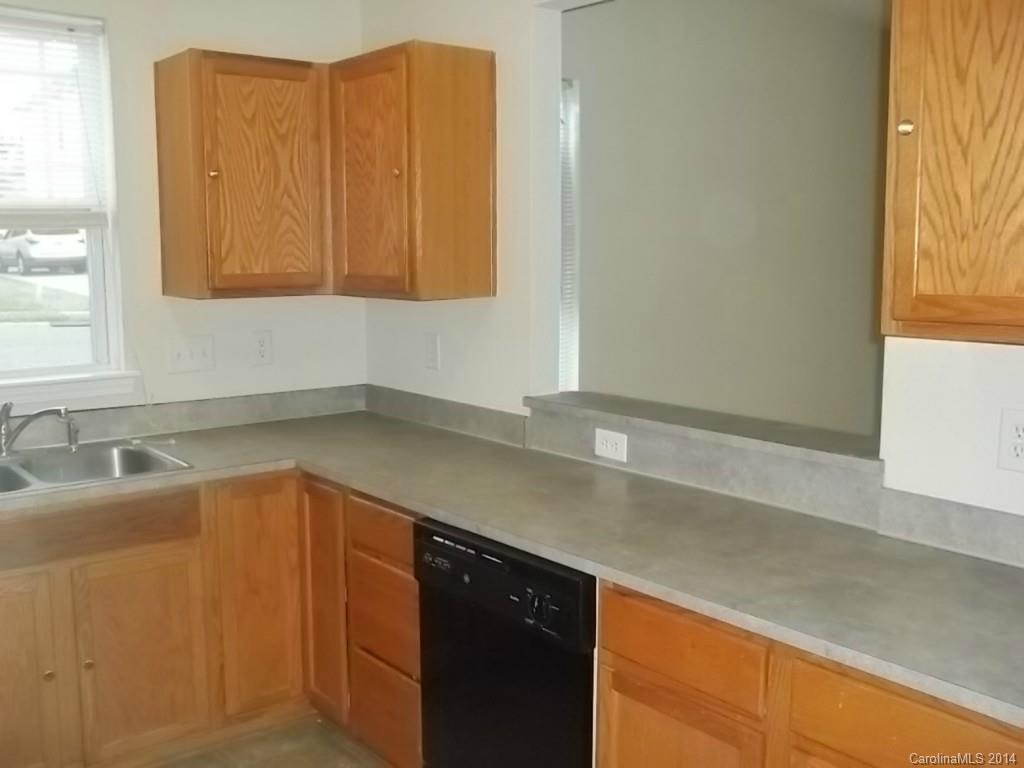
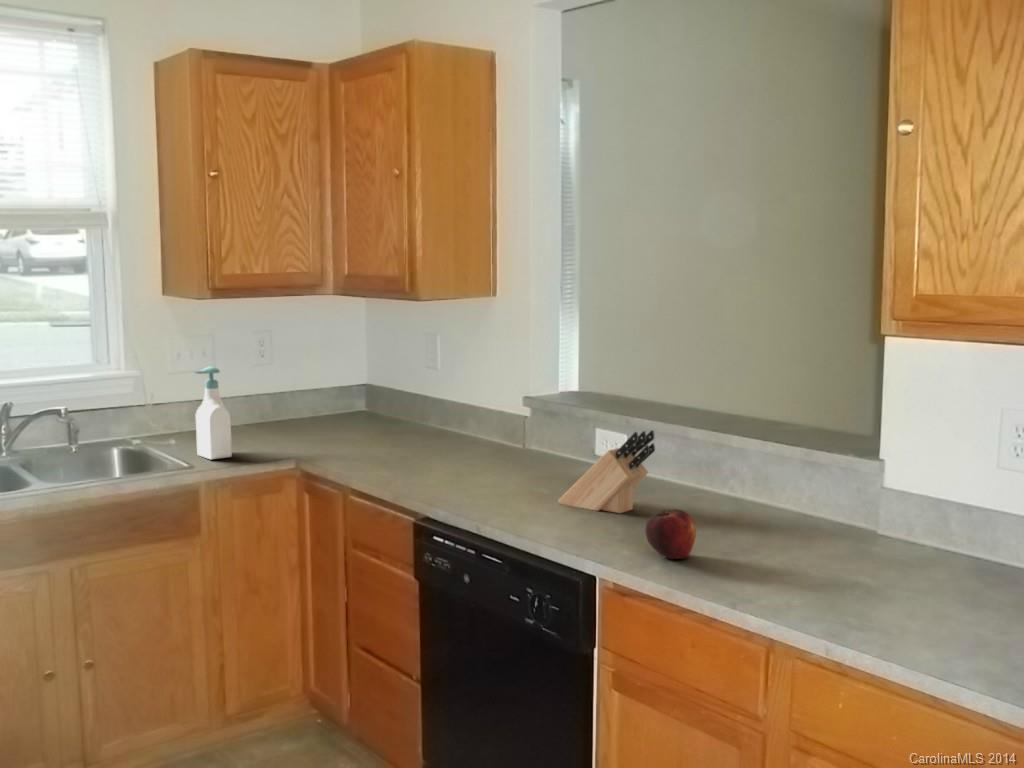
+ soap bottle (209, 411)
+ knife block (608, 467)
+ fruit (670, 533)
